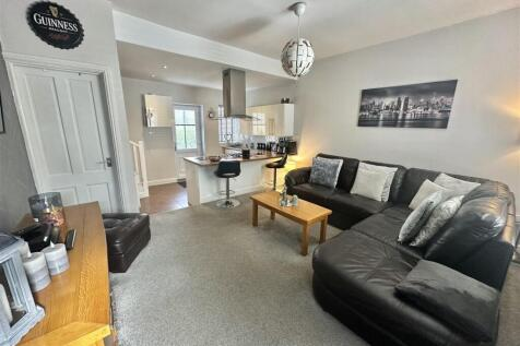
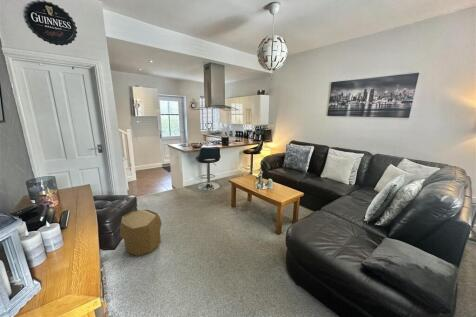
+ pouf (141, 228)
